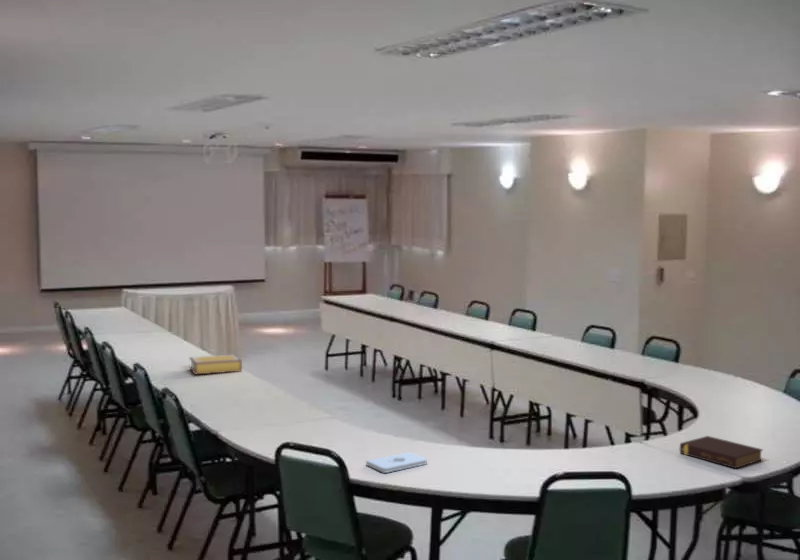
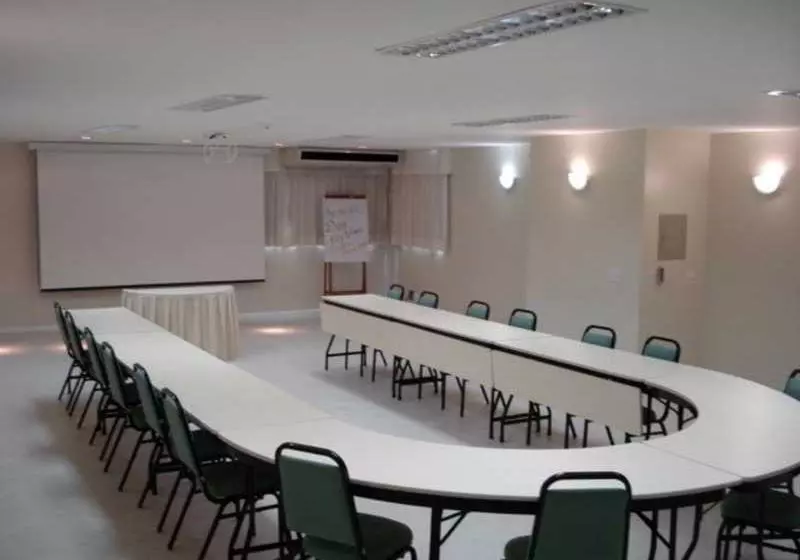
- book (720, 451)
- notepad (397, 462)
- book (215, 364)
